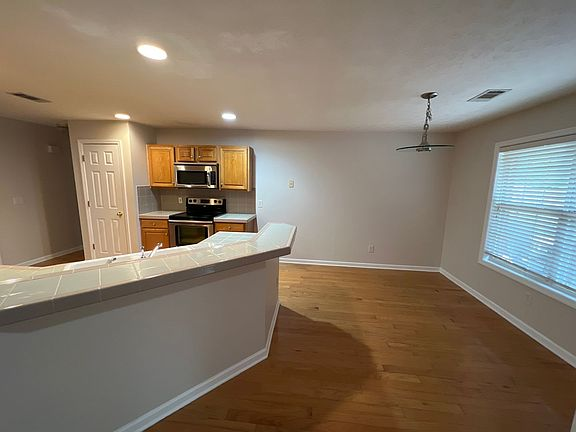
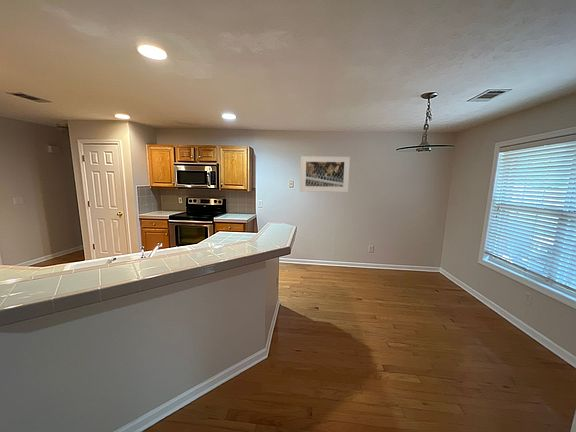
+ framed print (324, 174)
